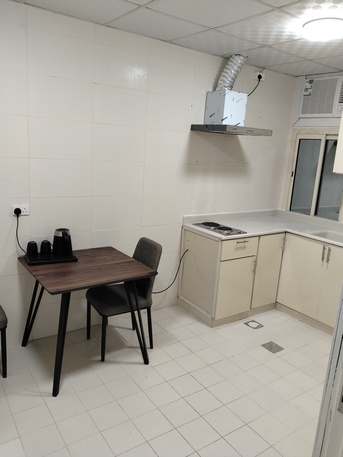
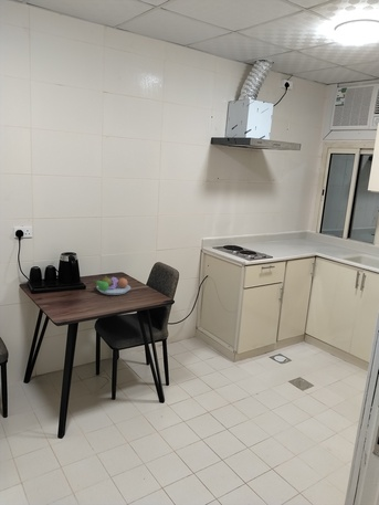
+ fruit bowl (112, 284)
